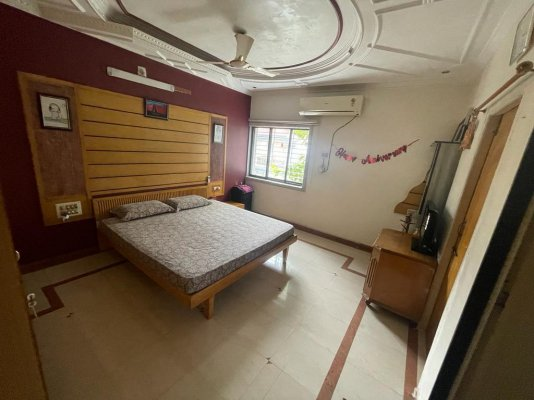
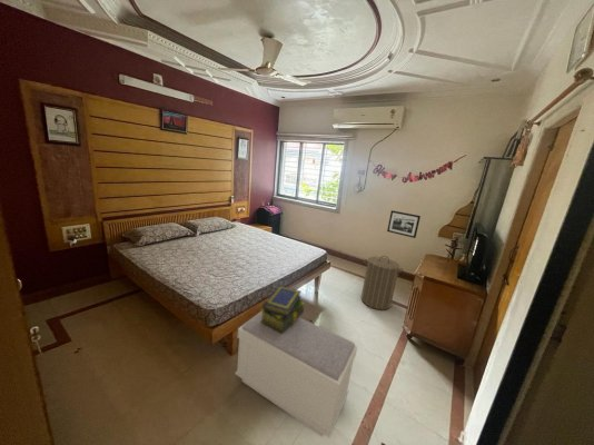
+ picture frame (403, 224)
+ stack of books (283, 307)
+ bench (294, 362)
+ laundry hamper (379, 278)
